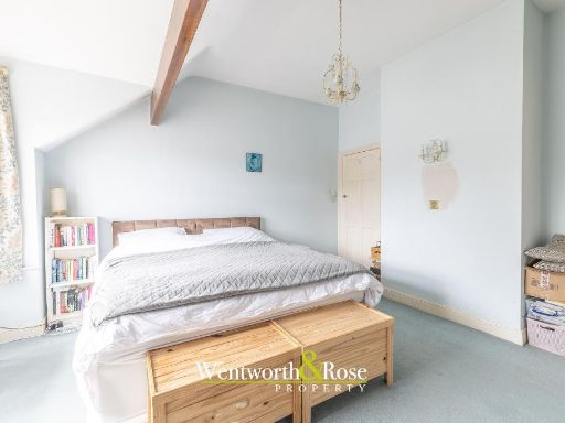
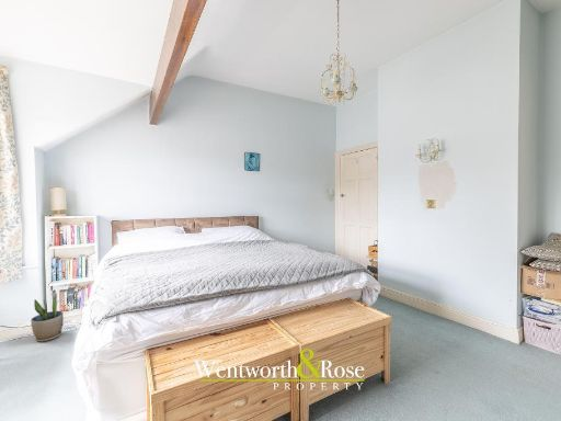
+ potted plant (47, 315)
